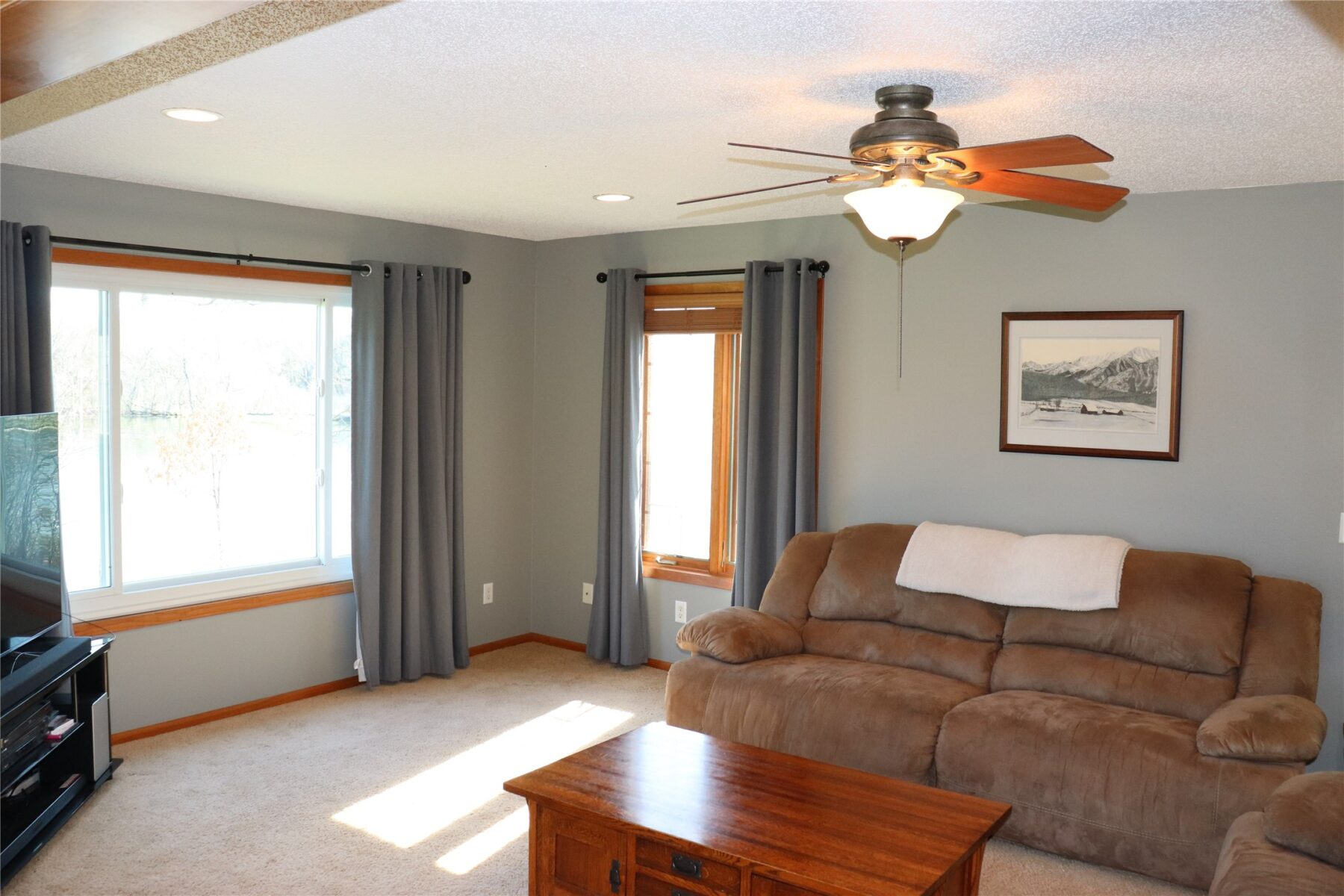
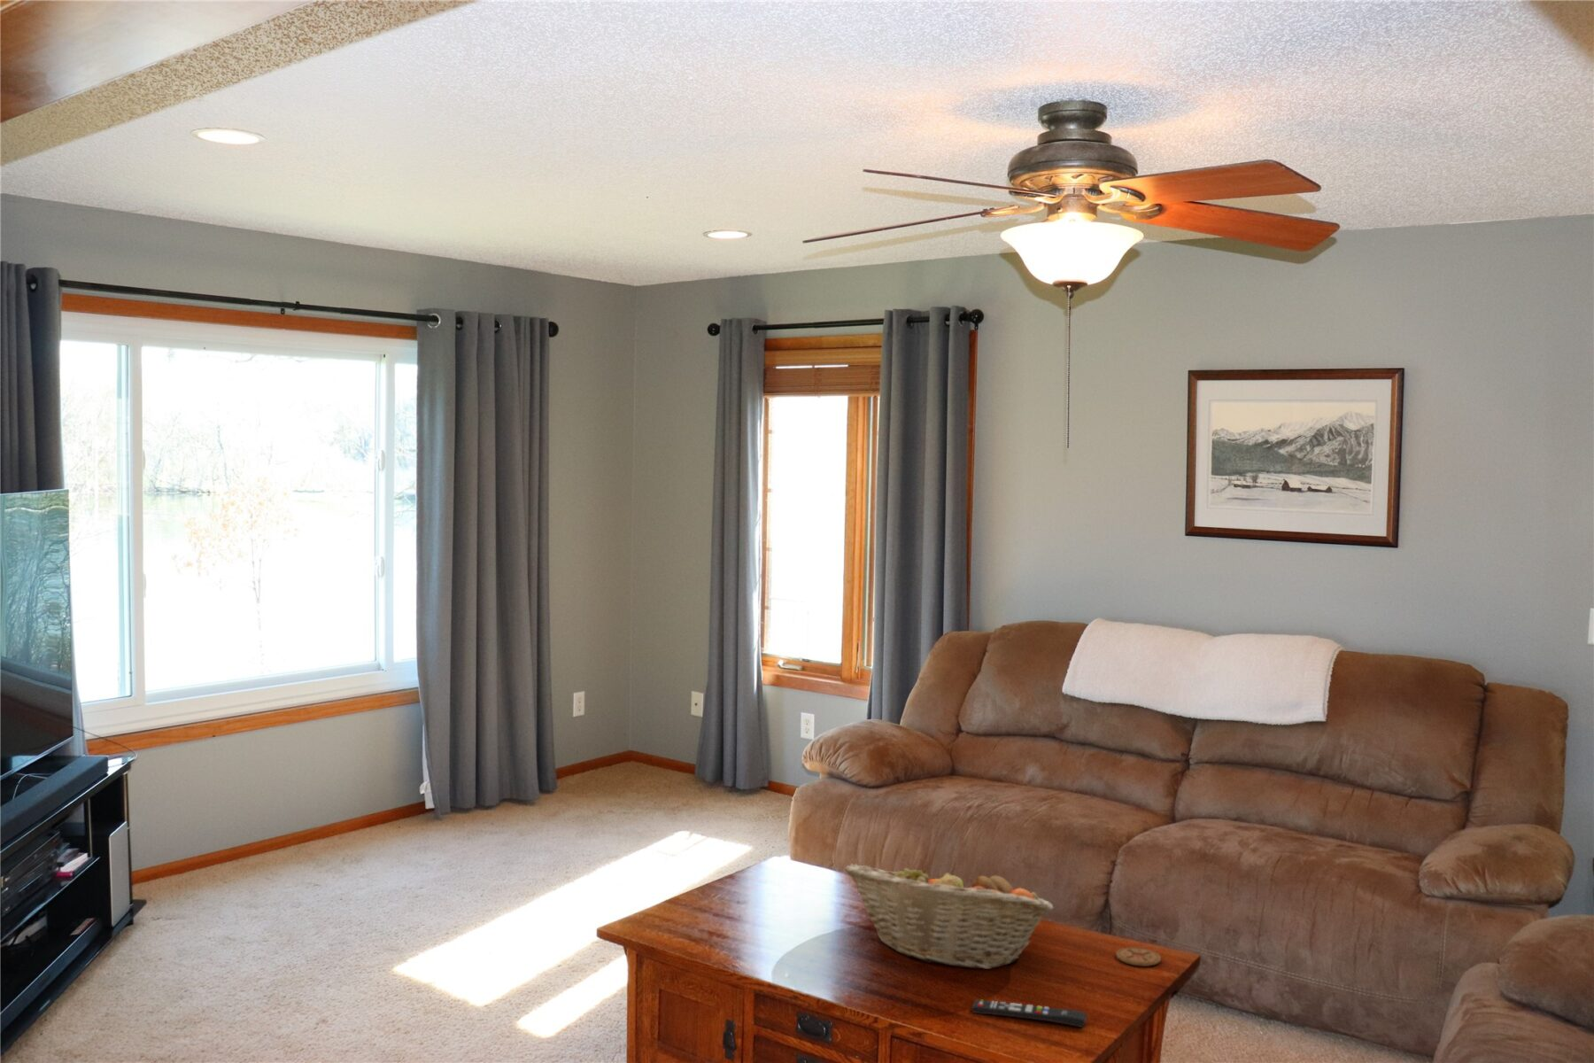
+ remote control (1028, 1012)
+ coaster (1137, 956)
+ fruit basket (945, 903)
